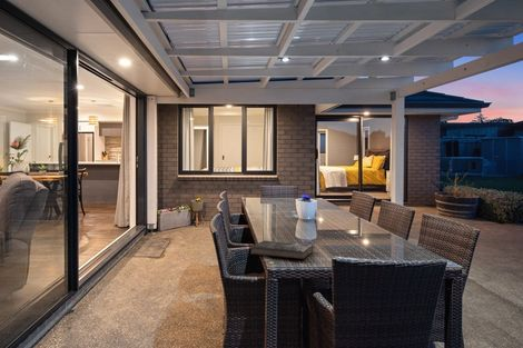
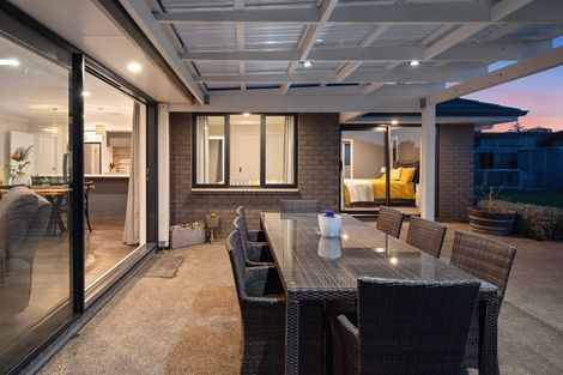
- book (282, 249)
